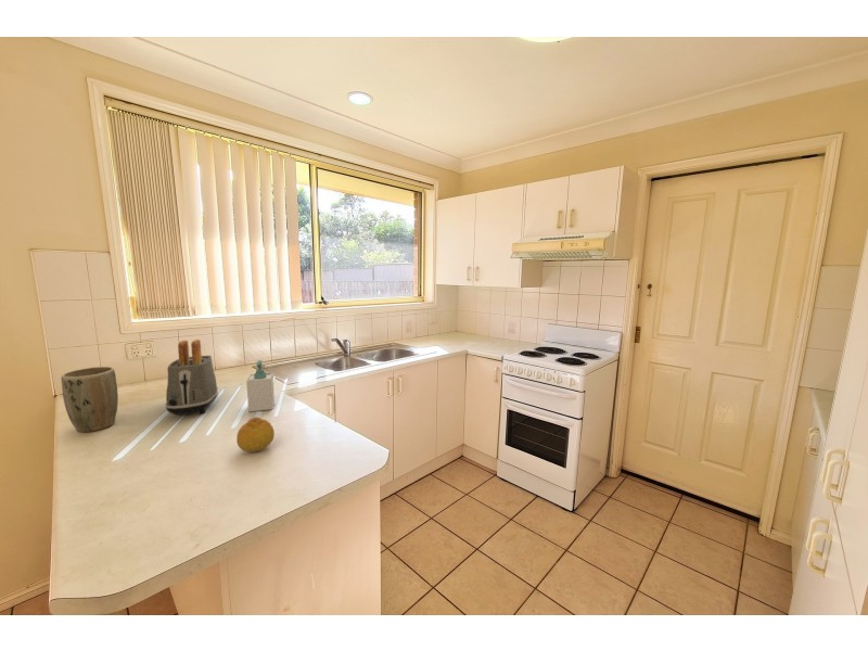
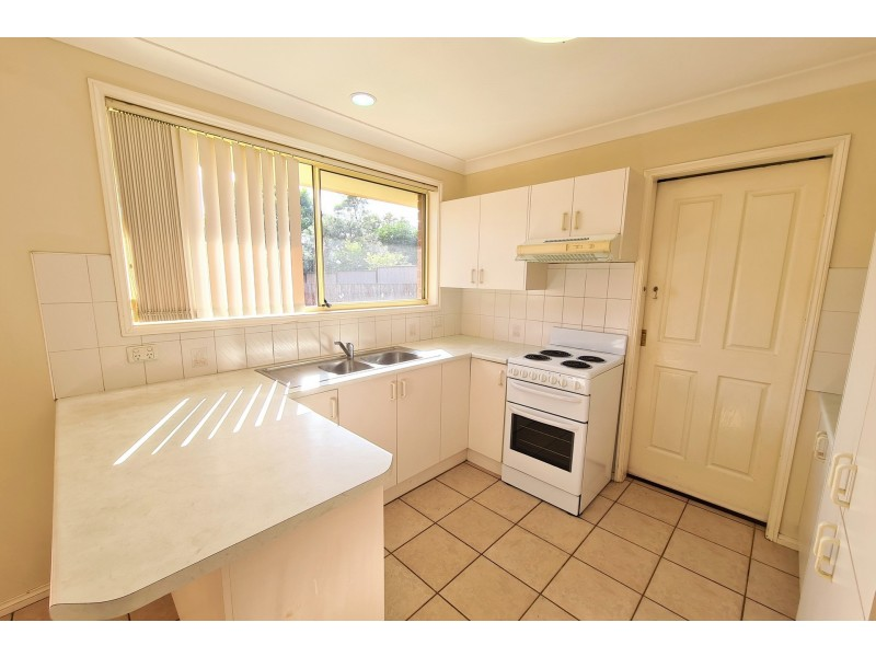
- toaster (191, 373)
- plant pot (92, 398)
- soap bottle (260, 384)
- fruit (255, 433)
